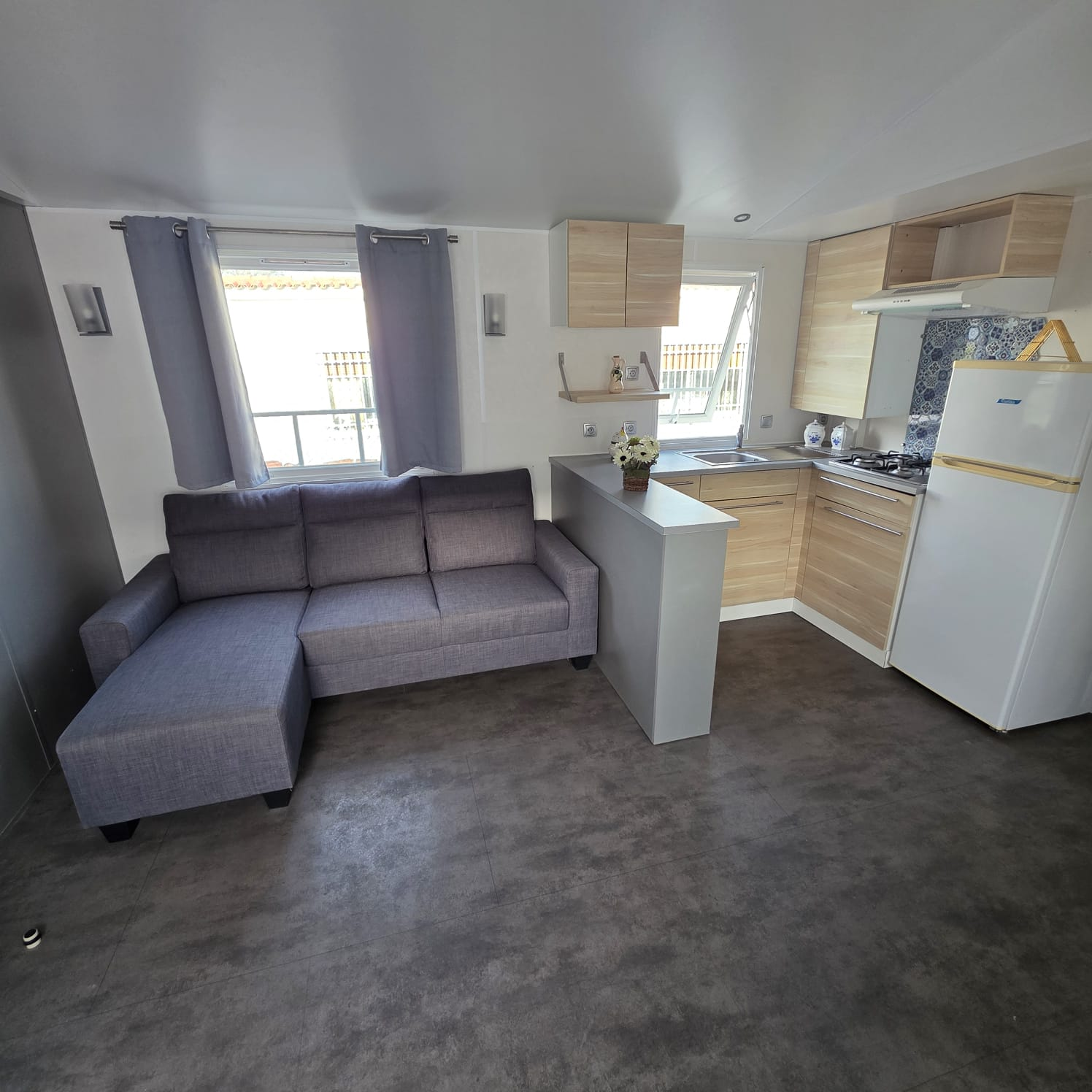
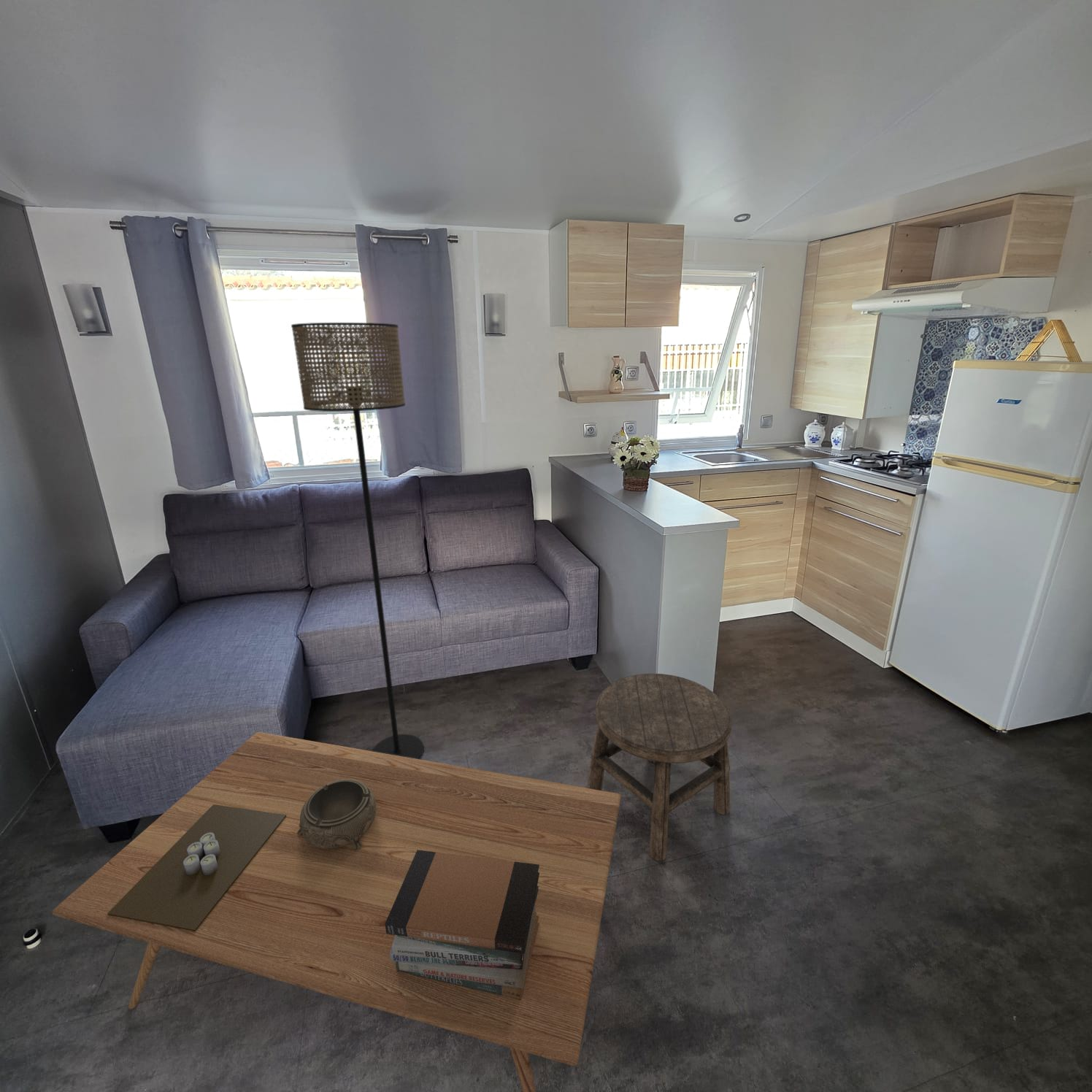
+ candle (203, 853)
+ coffee table (374, 895)
+ floor lamp (374, 566)
+ decorative bowl (340, 810)
+ book stack (466, 919)
+ stool (659, 755)
